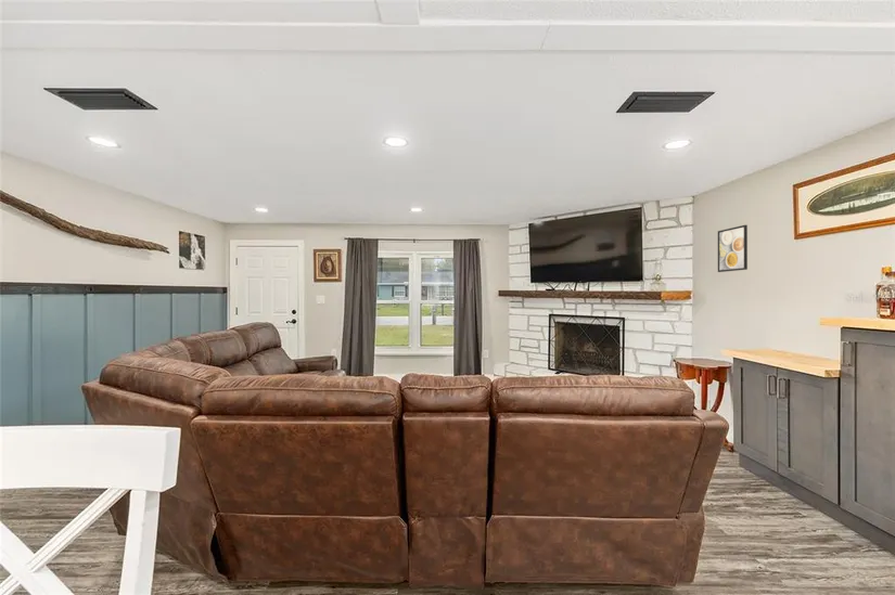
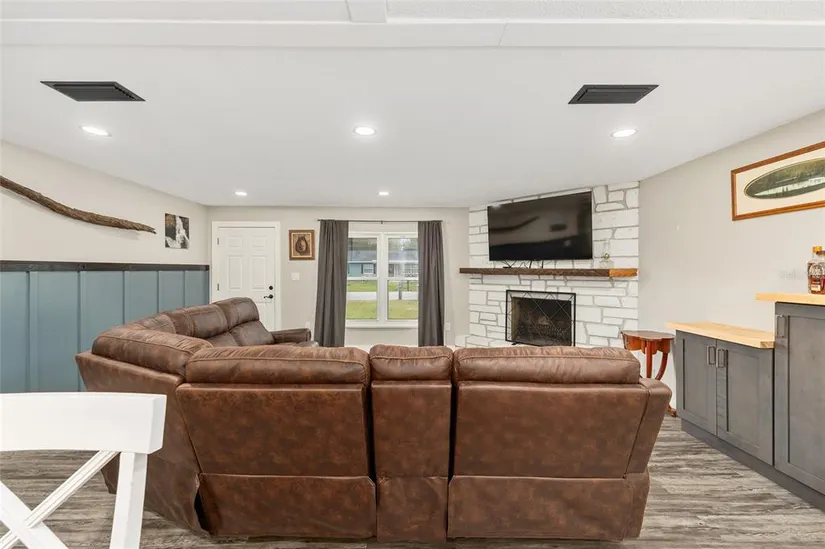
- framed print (731, 249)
